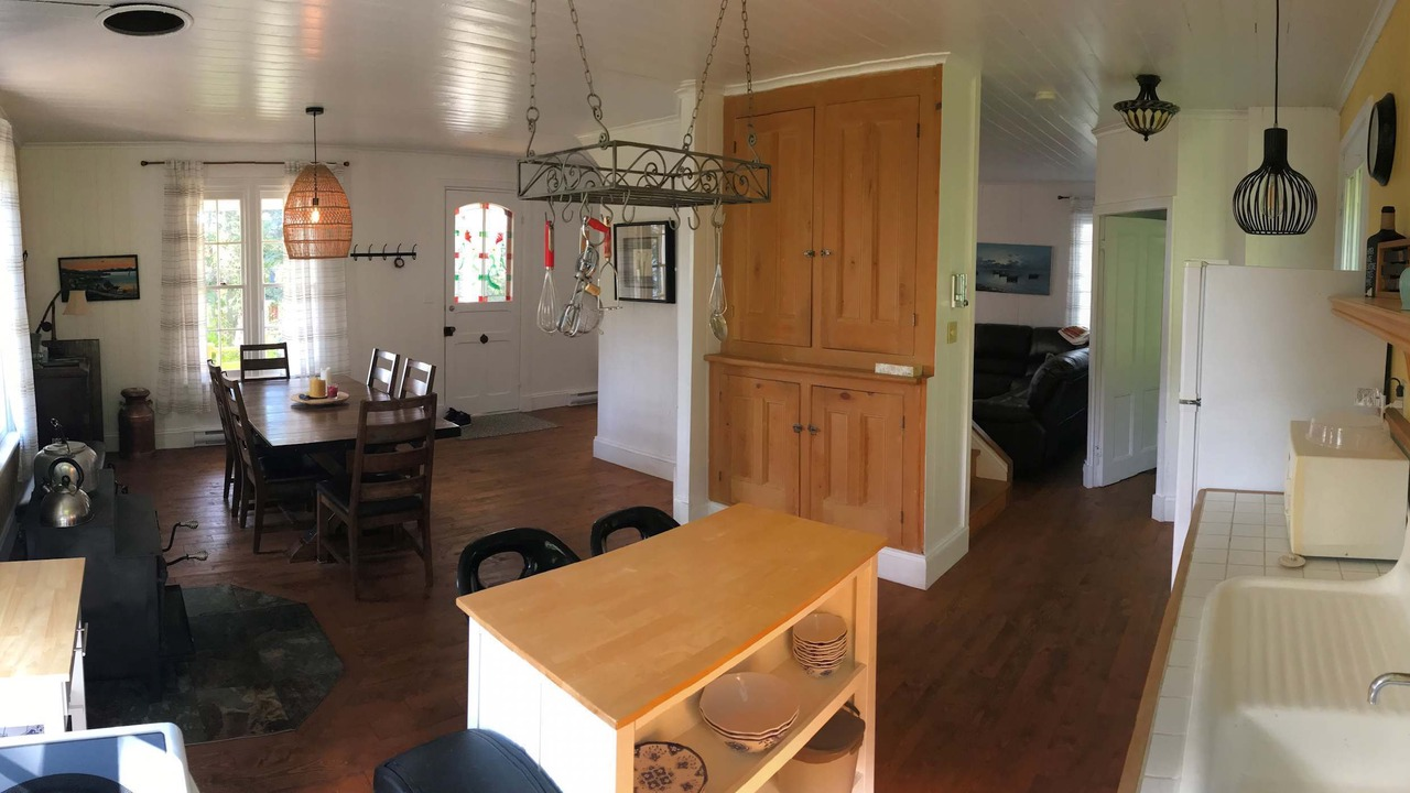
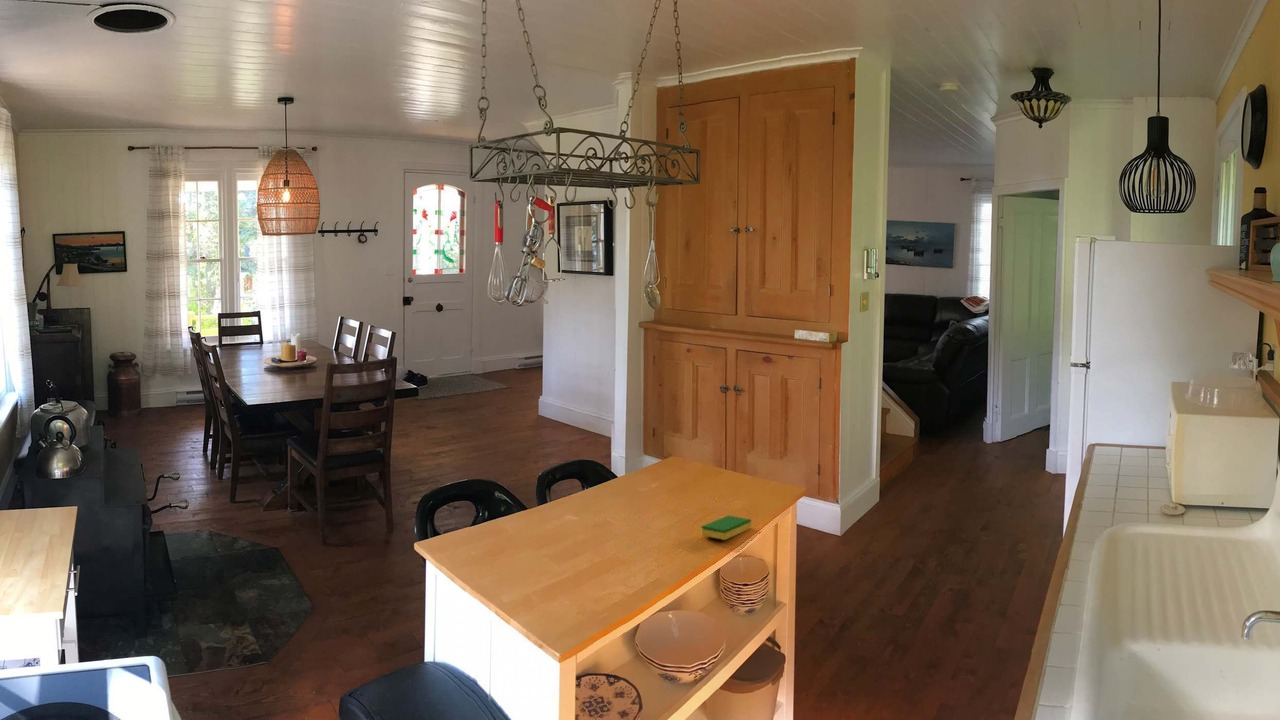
+ dish sponge (726, 527)
